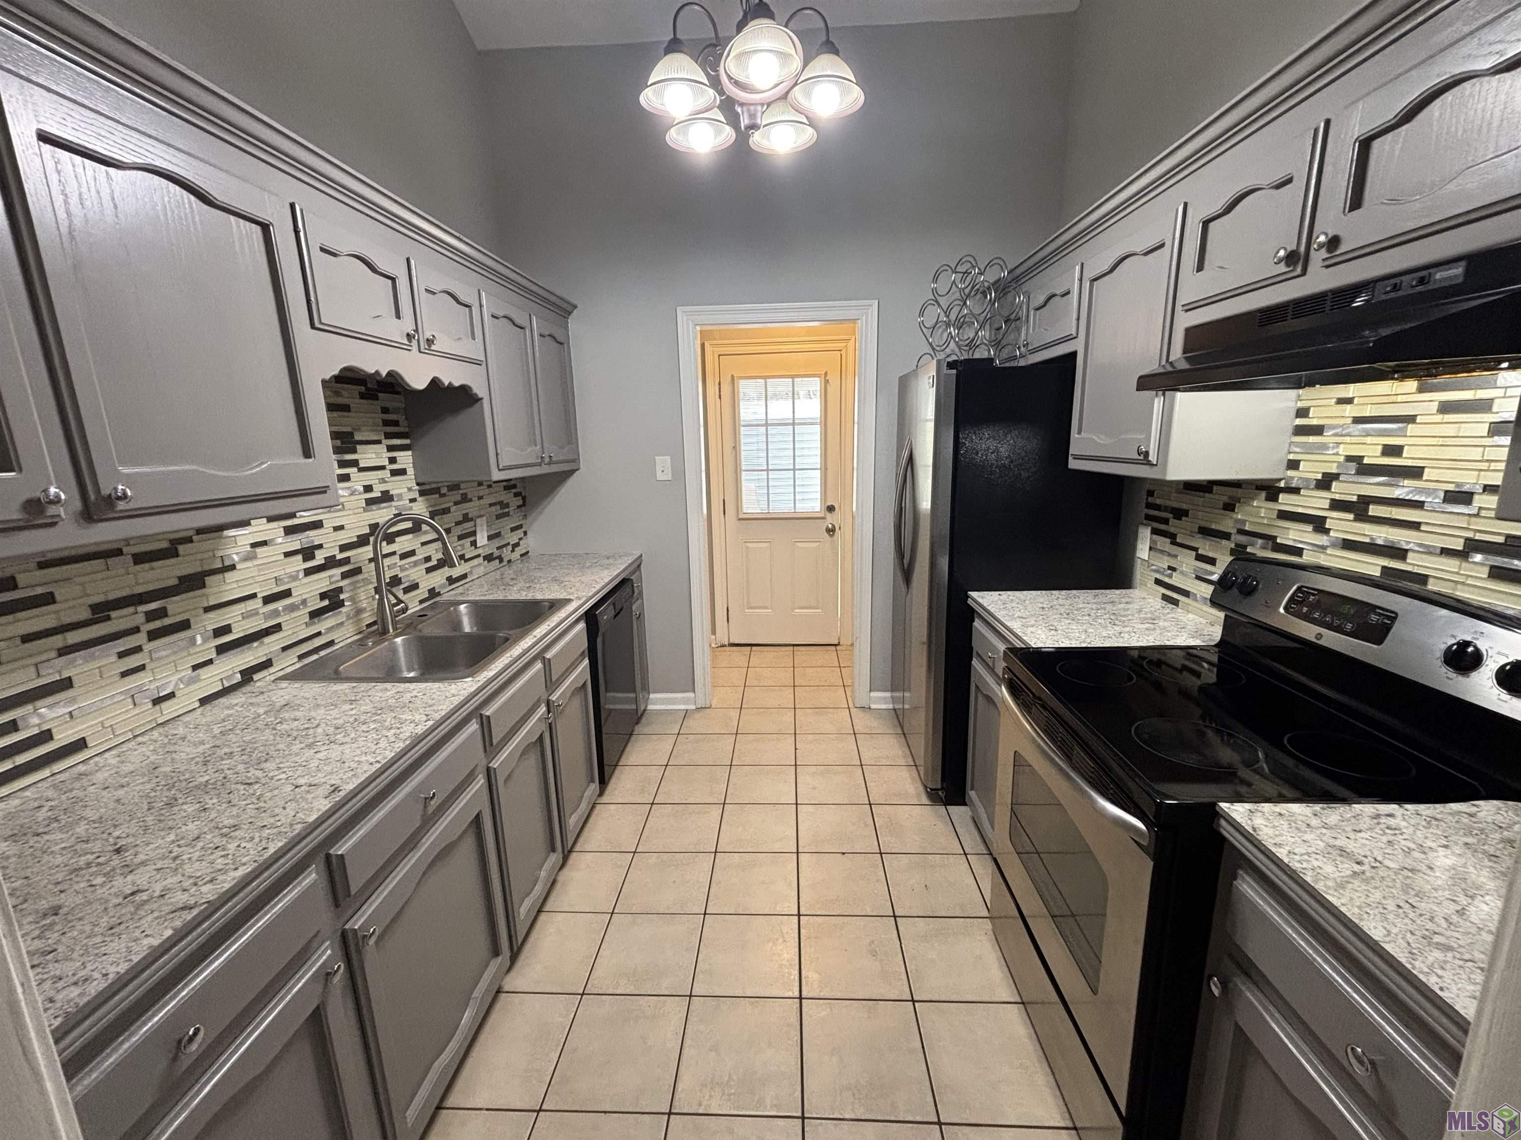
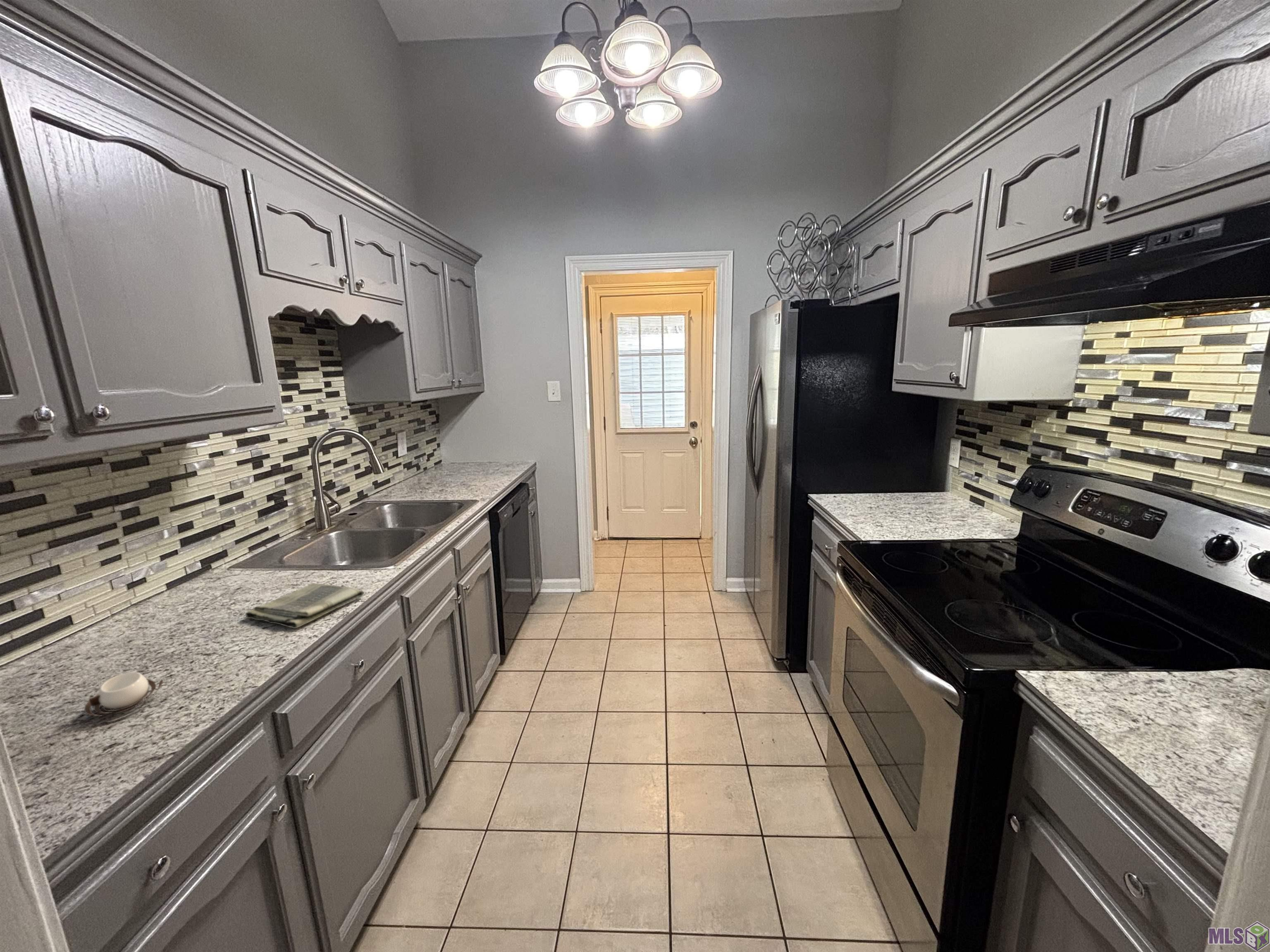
+ dish towel (306, 602)
+ cup (124, 691)
